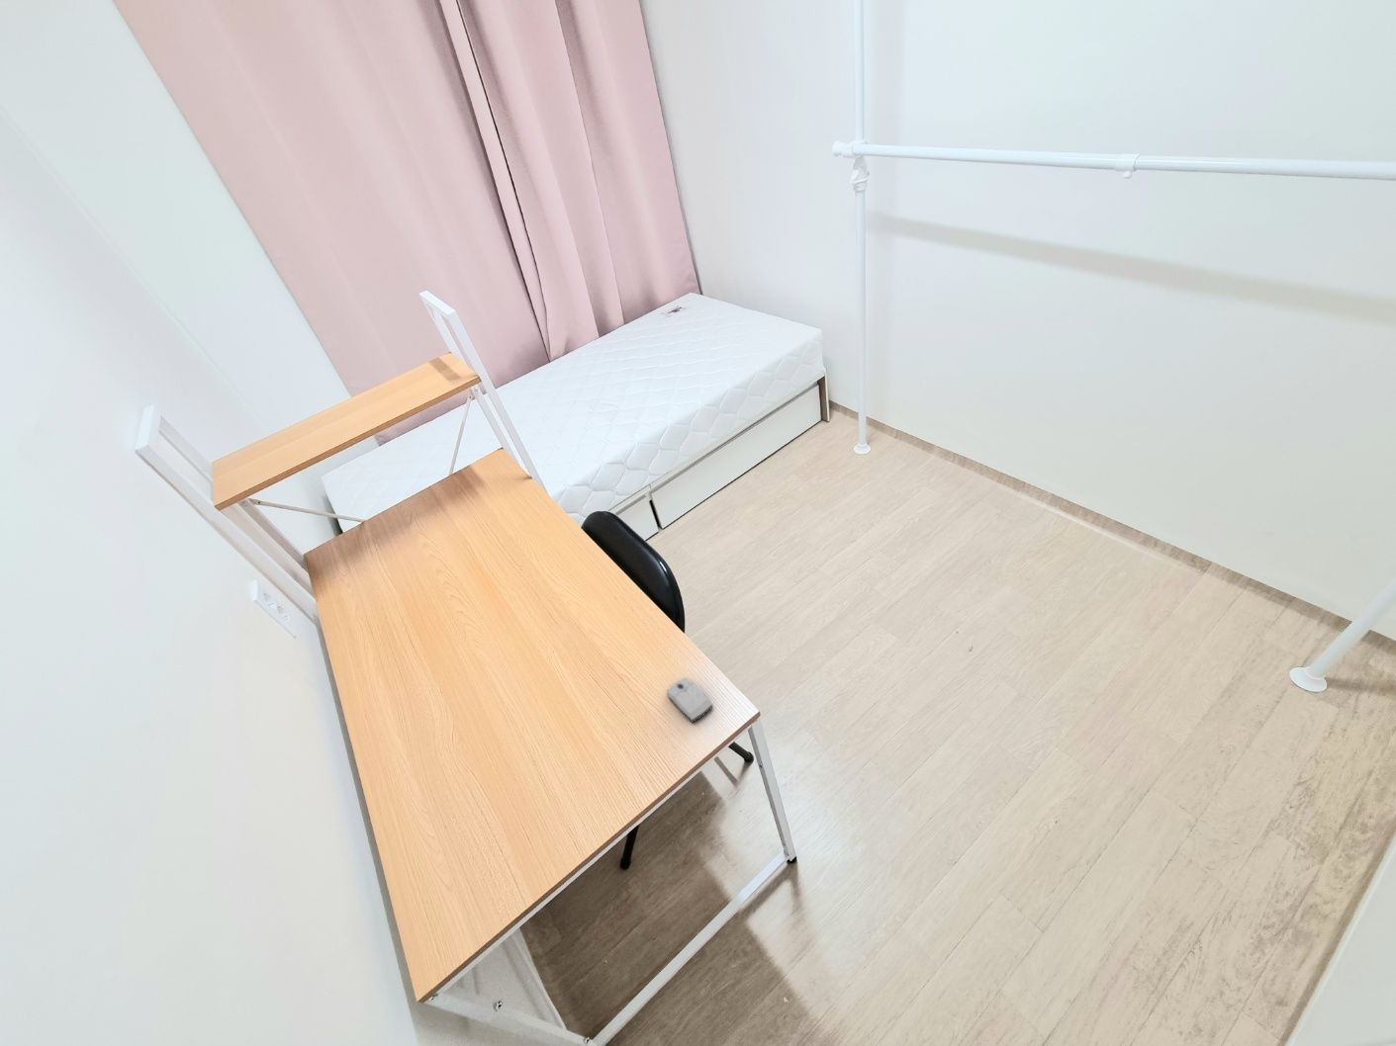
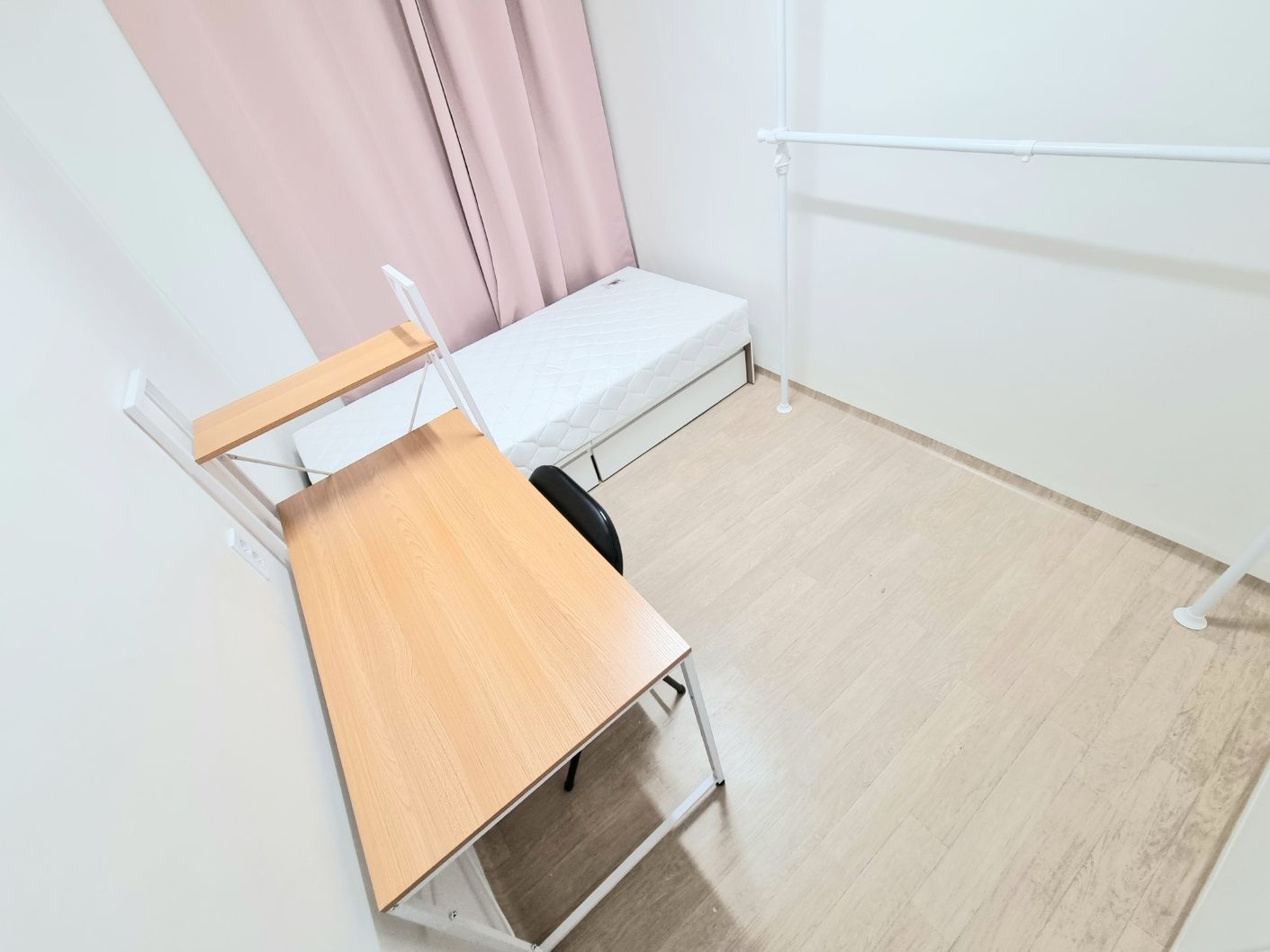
- computer mouse (688, 696)
